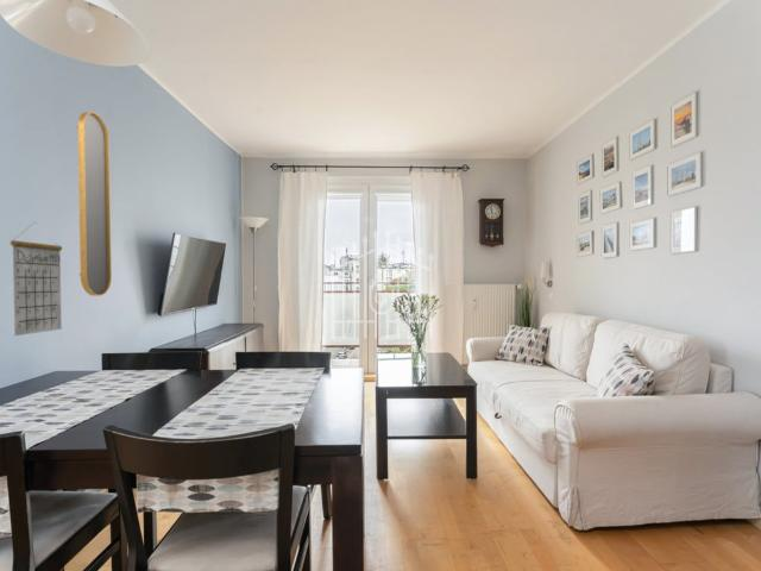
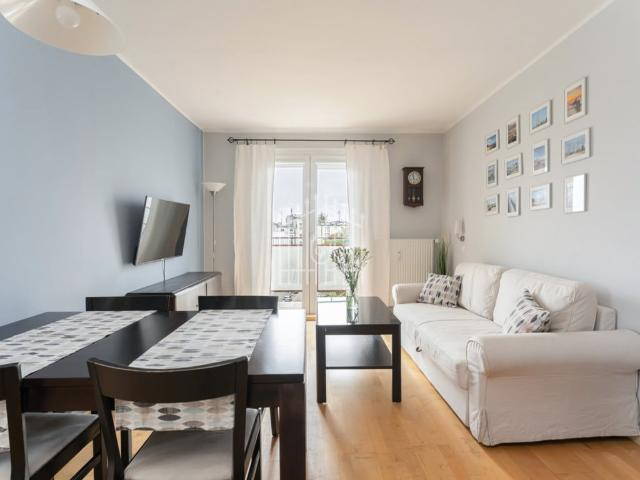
- calendar (38, 277)
- home mirror (95, 205)
